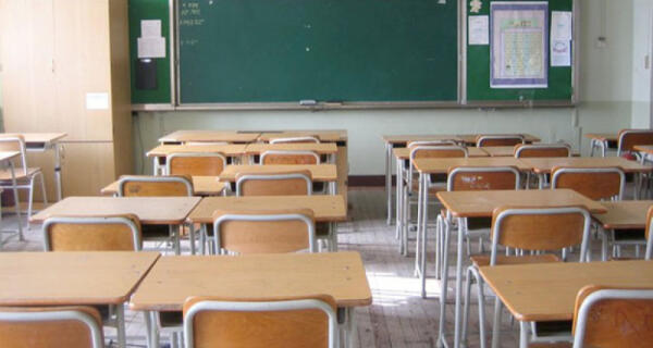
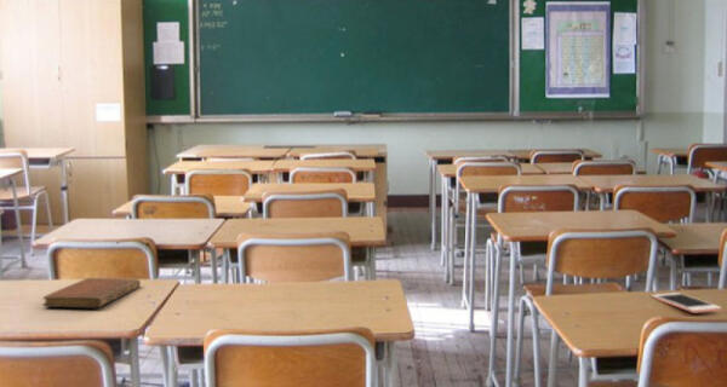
+ notebook (93, 291)
+ cell phone (685, 302)
